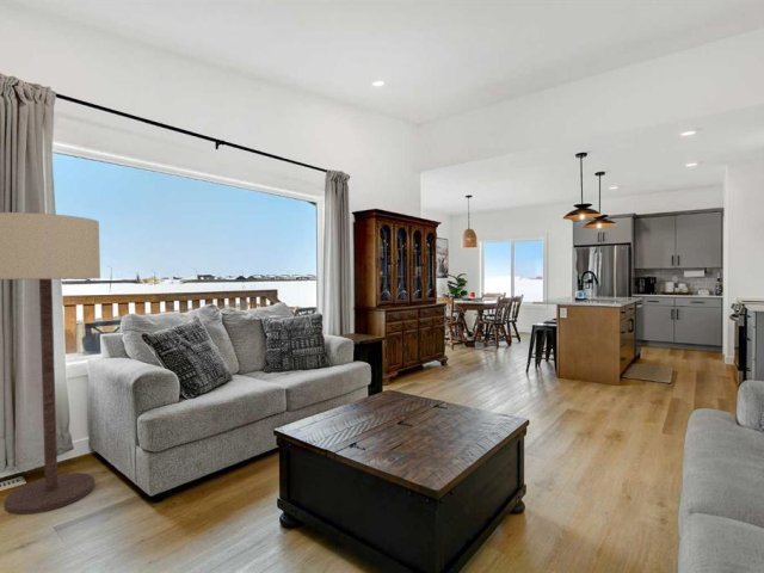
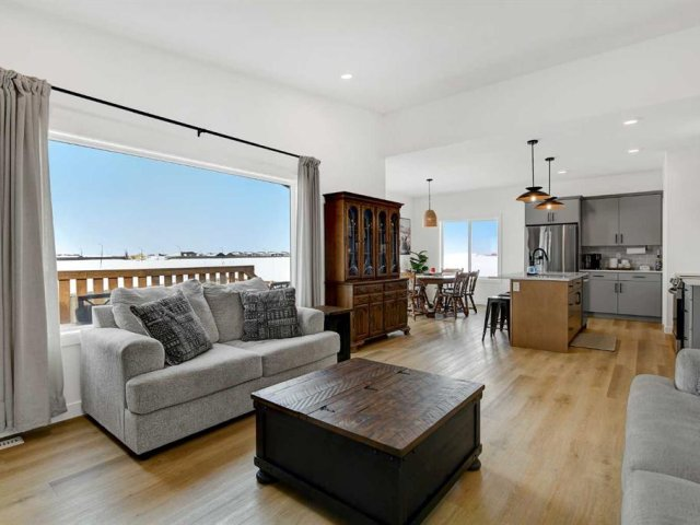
- floor lamp (48, 357)
